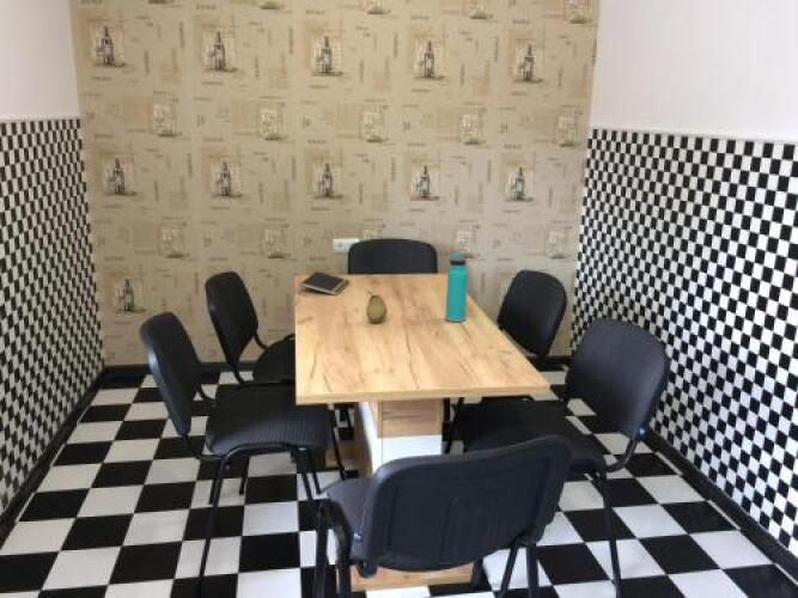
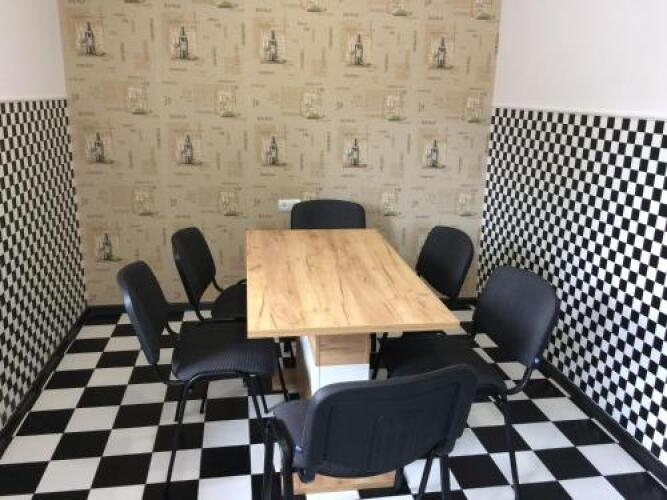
- water bottle (457, 286)
- notepad (325, 282)
- fruit (376, 306)
